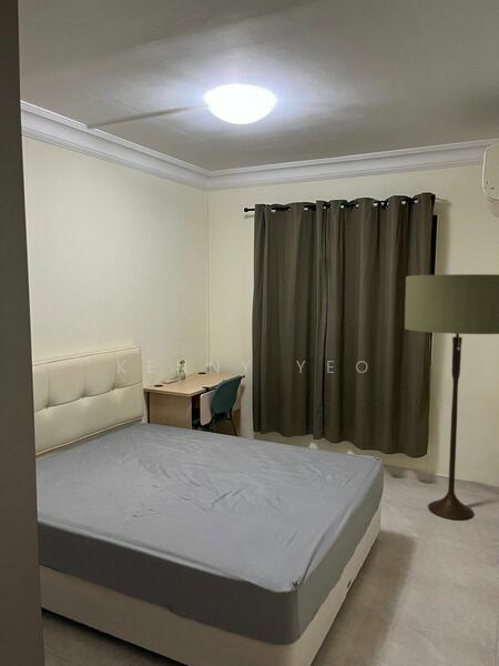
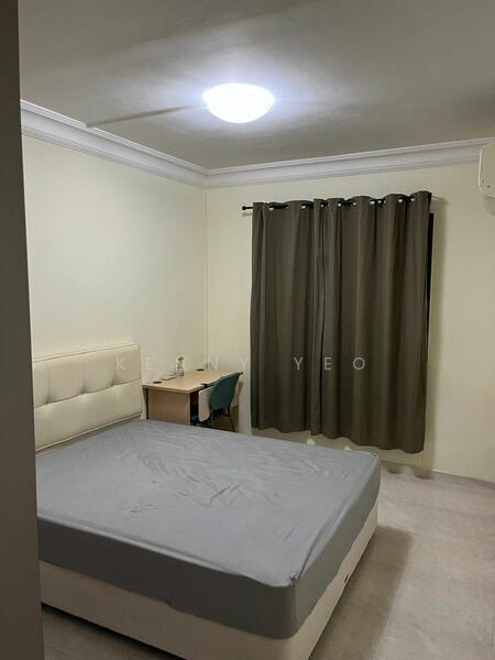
- floor lamp (455, 394)
